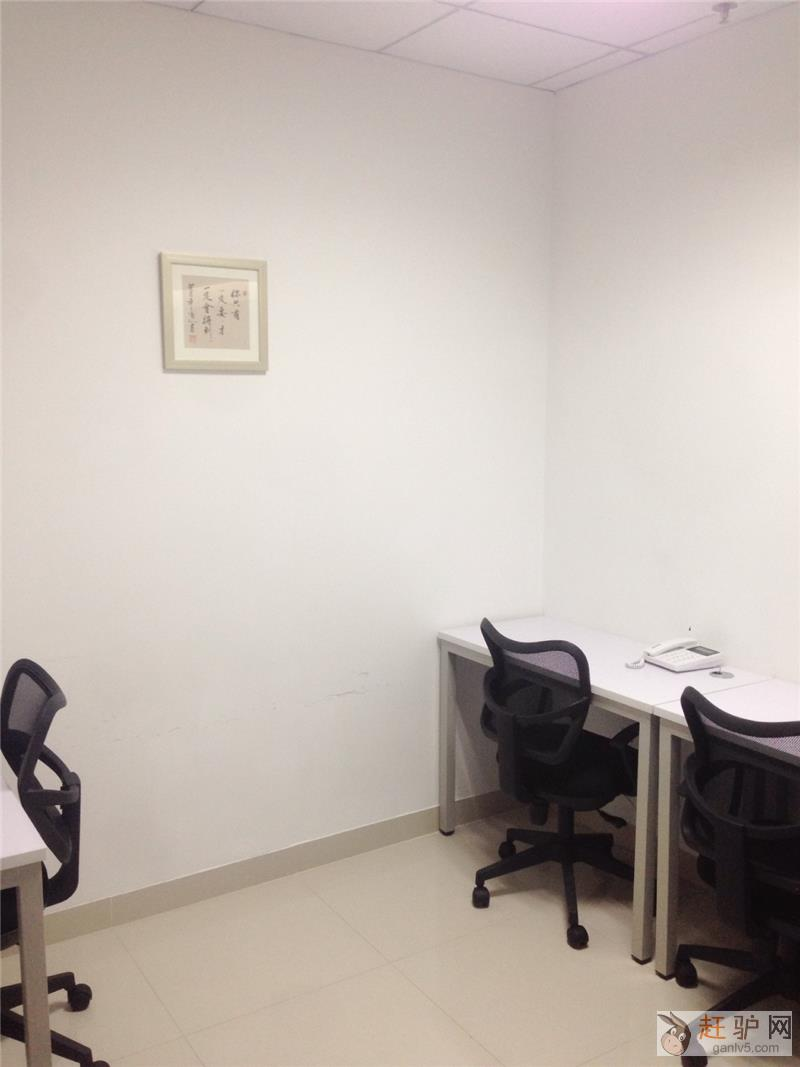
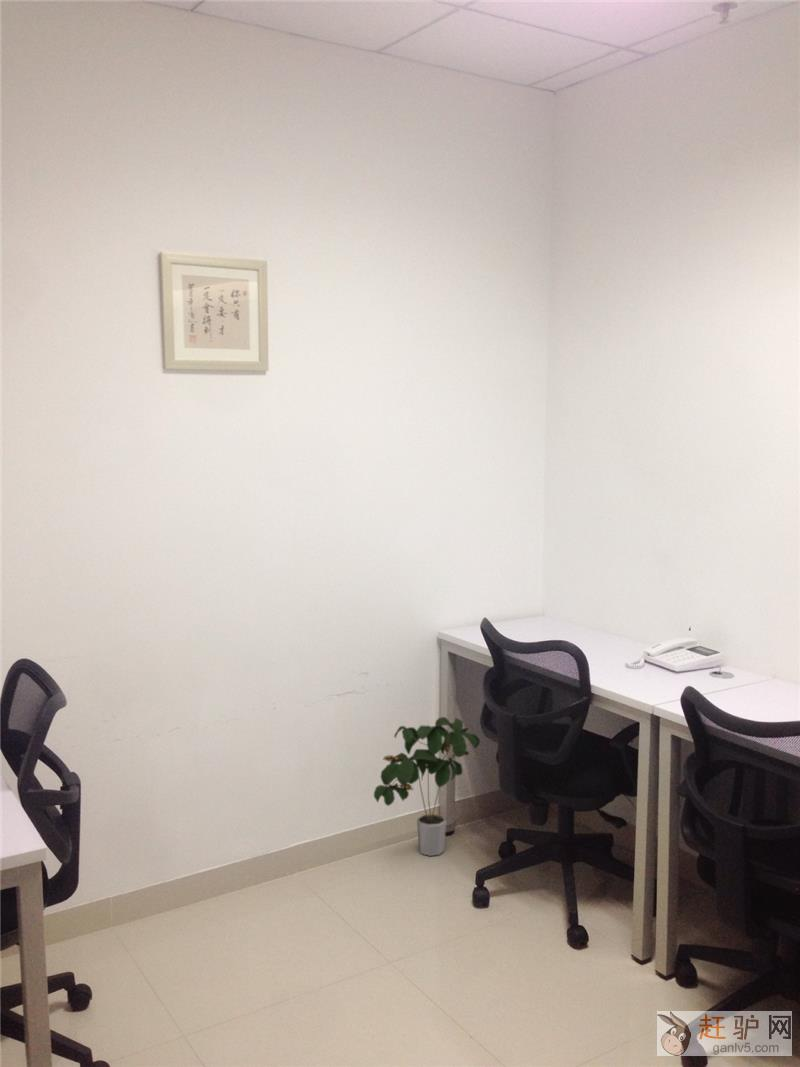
+ potted plant (428, 785)
